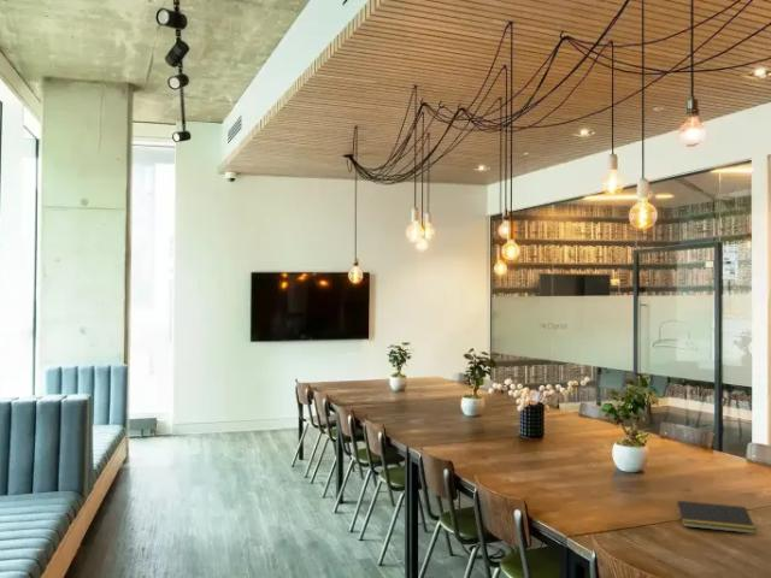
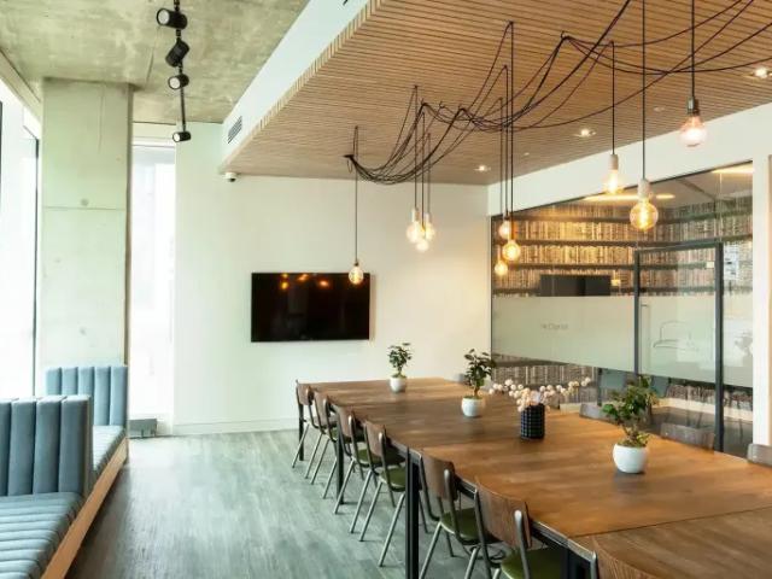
- notepad (714, 515)
